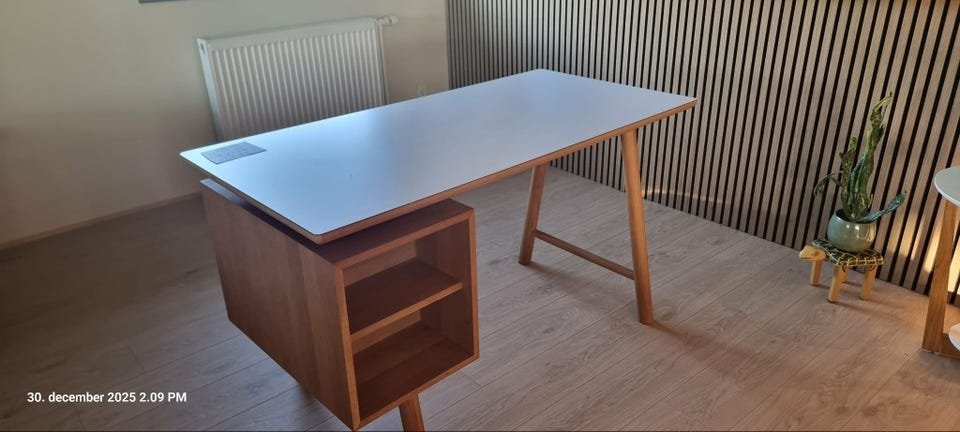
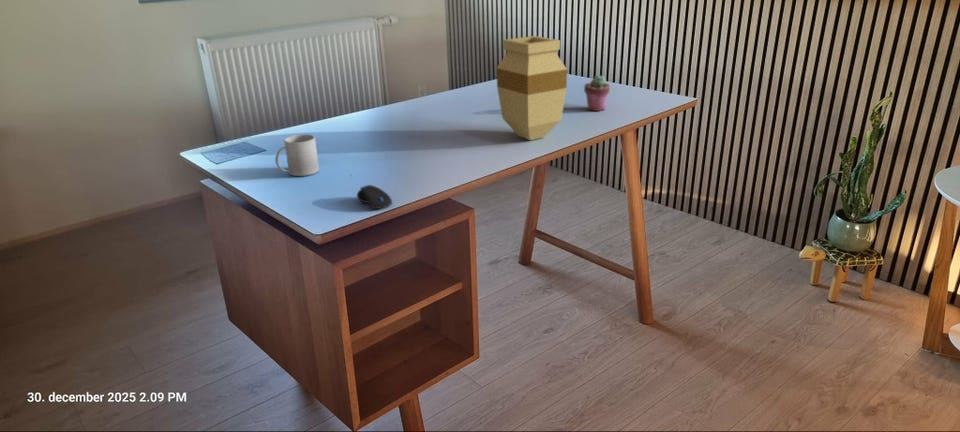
+ mug (295, 156)
+ computer mouse (373, 196)
+ potted succulent (597, 92)
+ vase (531, 89)
